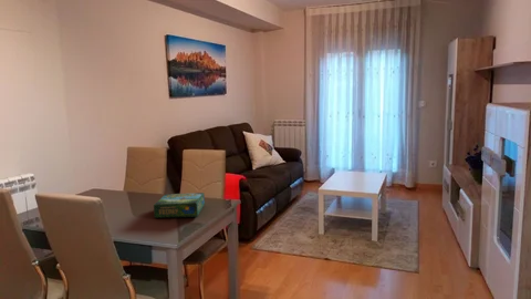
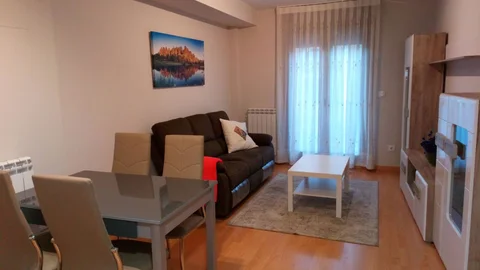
- board game (180, 204)
